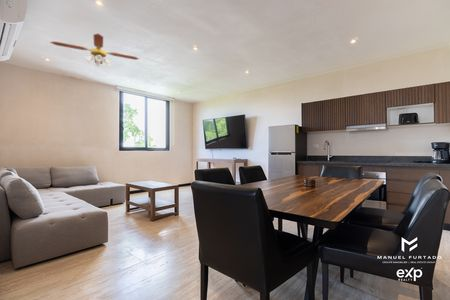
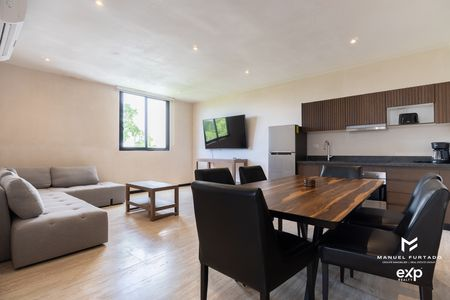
- ceiling fan (98, 53)
